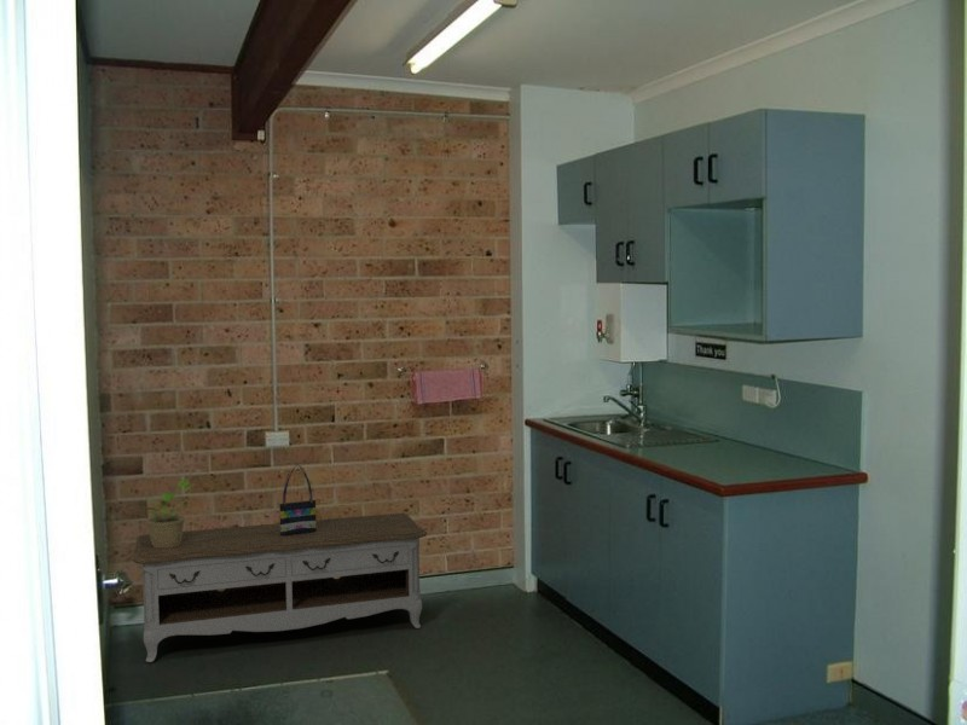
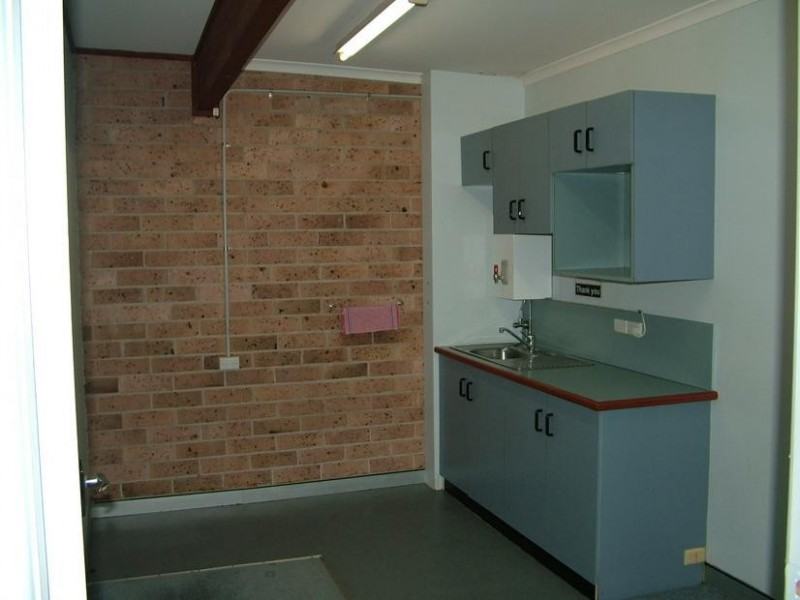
- tote bag (296, 501)
- potted plant (166, 514)
- storage bench (284, 582)
